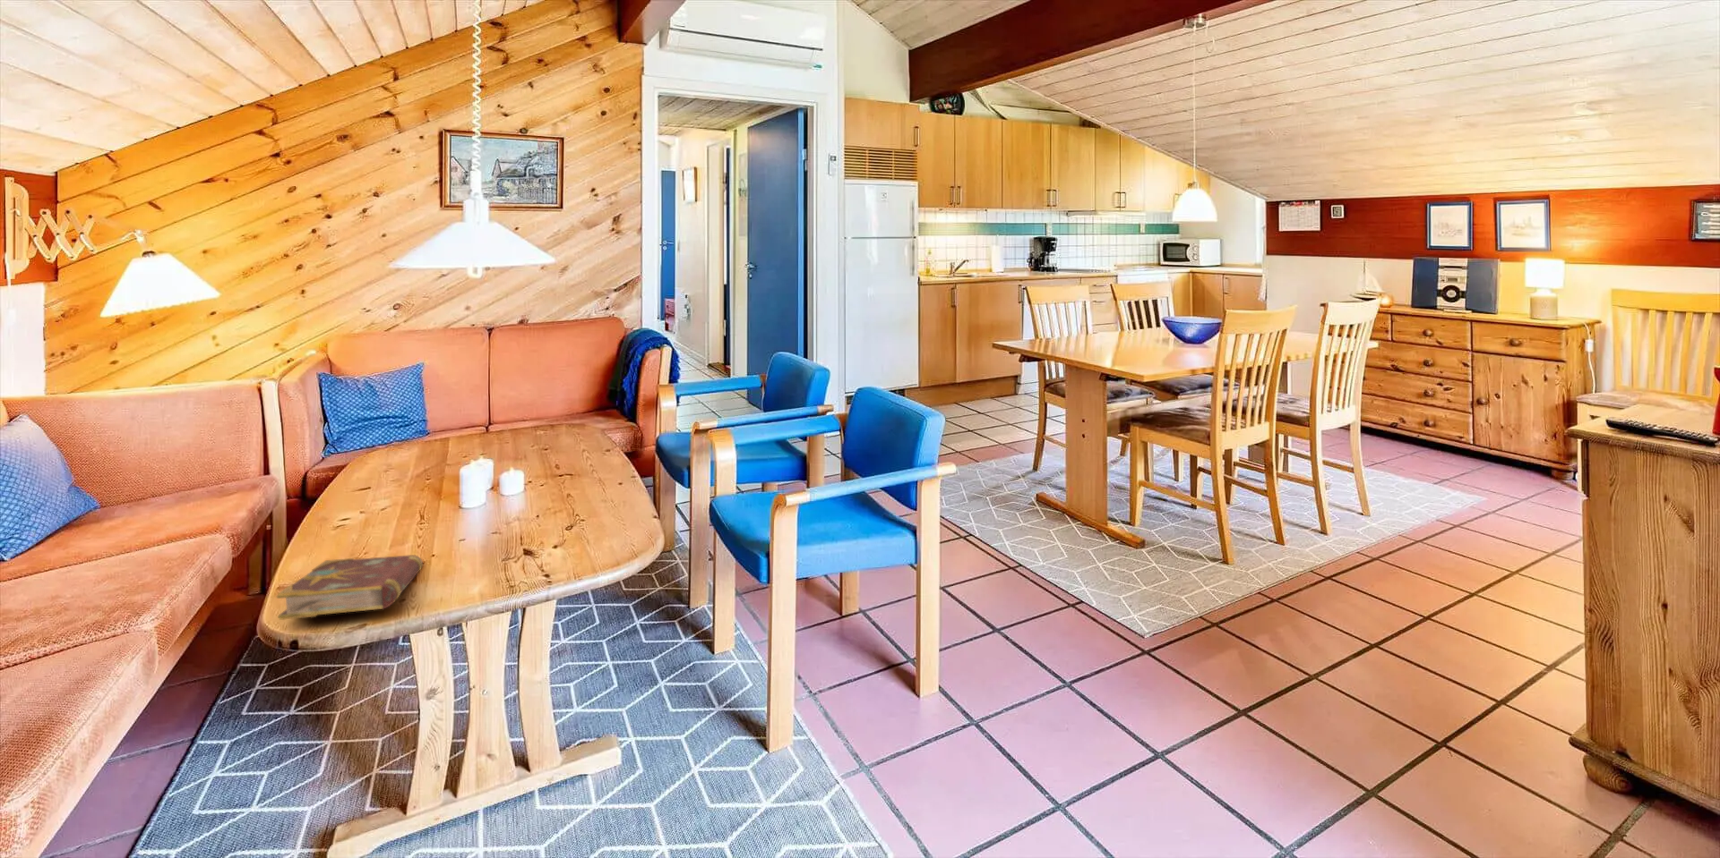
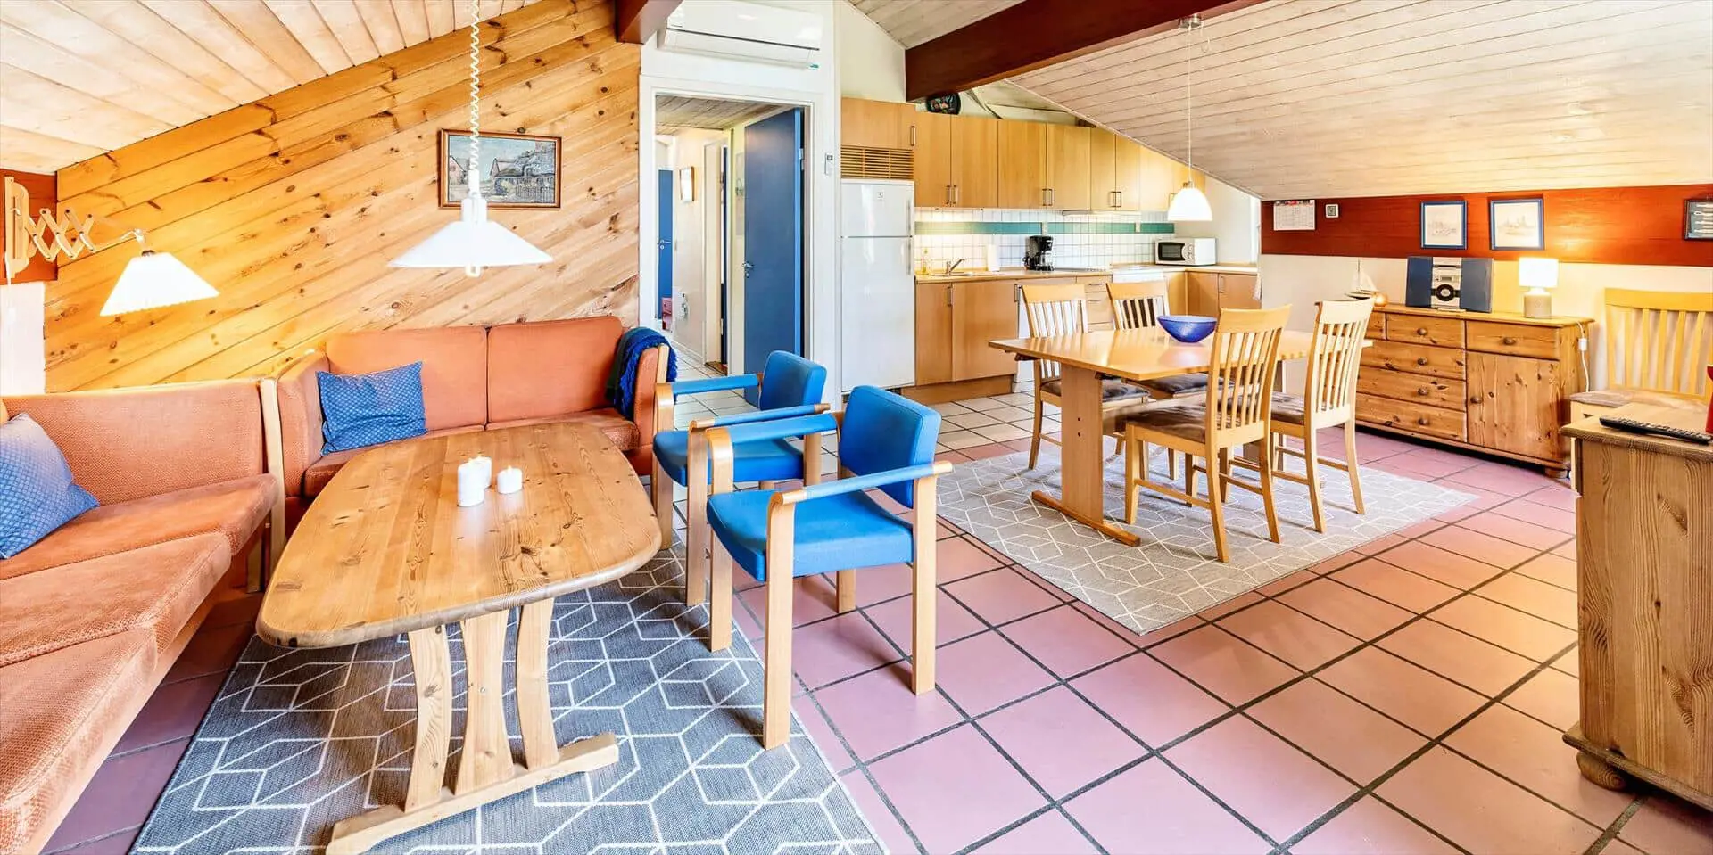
- book (358, 582)
